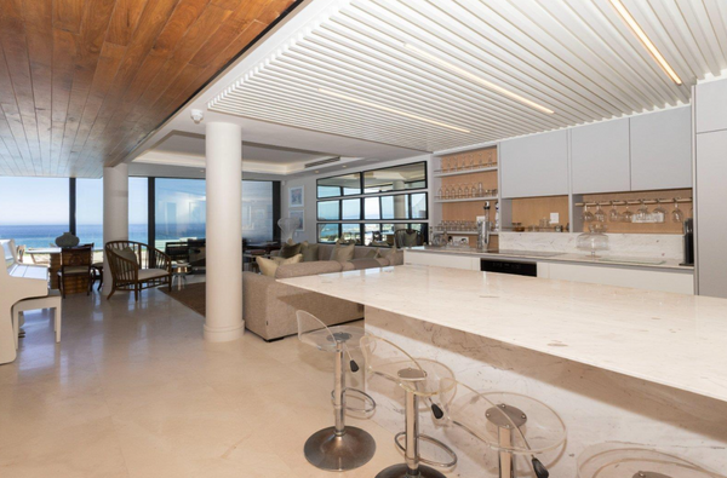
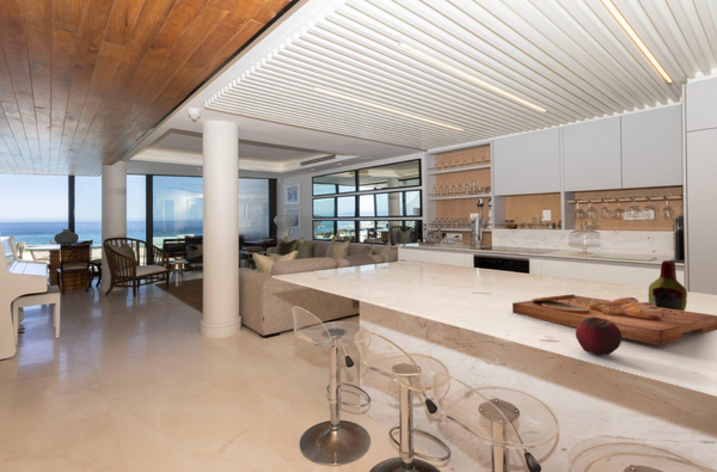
+ fruit (598, 336)
+ cutting board (606, 306)
+ bottle (667, 286)
